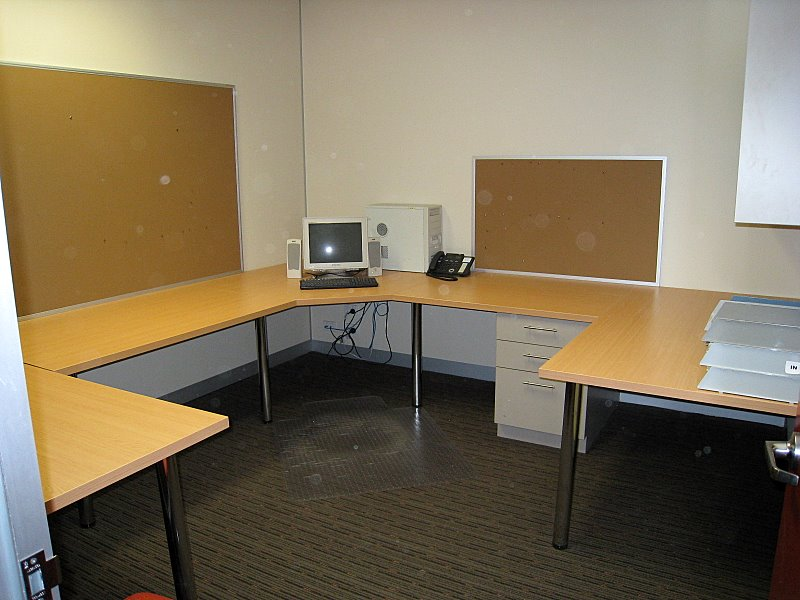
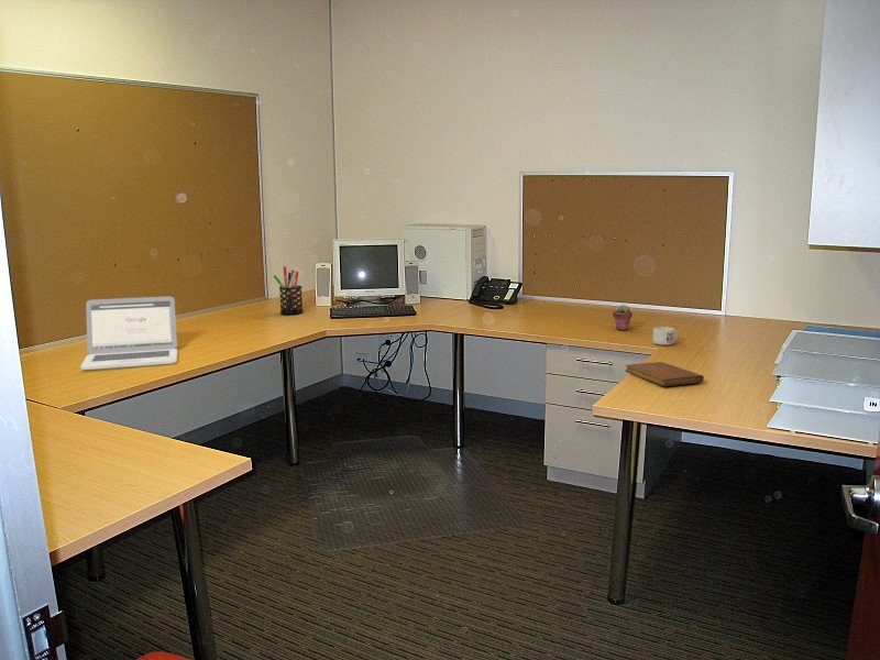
+ mug (666, 336)
+ laptop (130, 331)
+ notebook (662, 373)
+ potted succulent (622, 317)
+ pen holder (287, 289)
